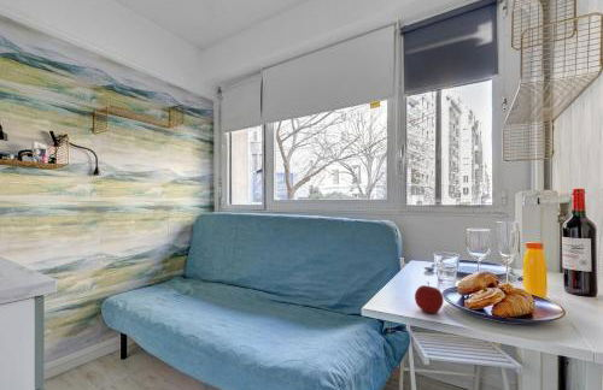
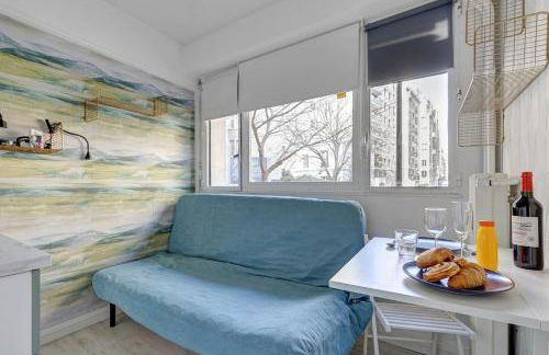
- apple (428, 296)
